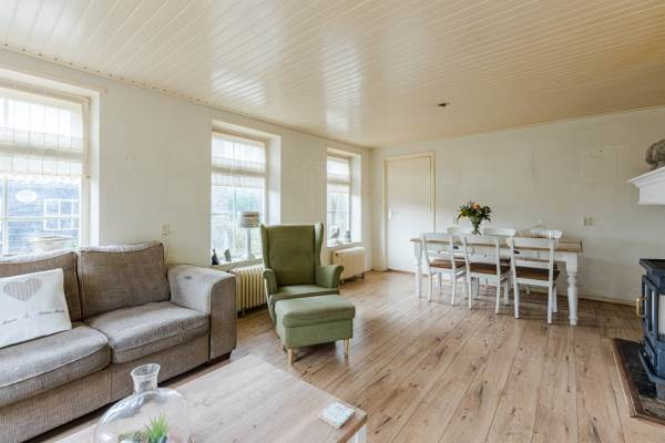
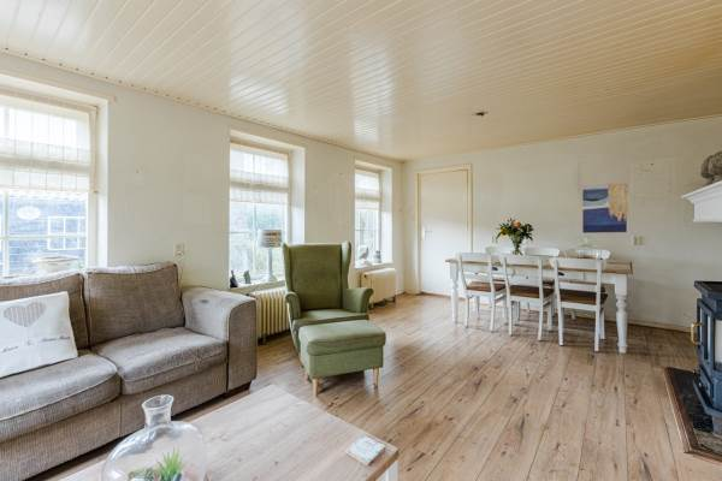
+ wall art (604, 208)
